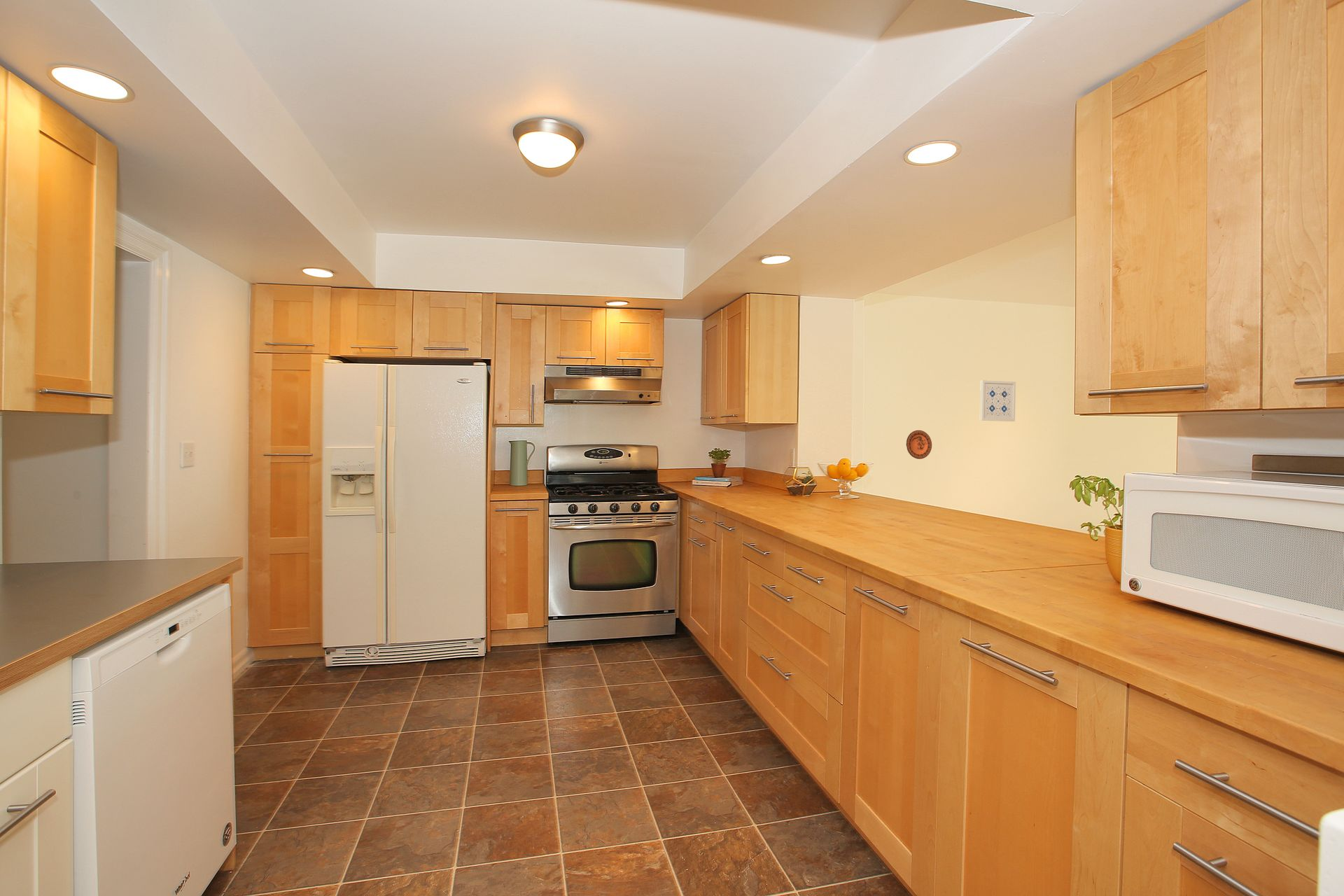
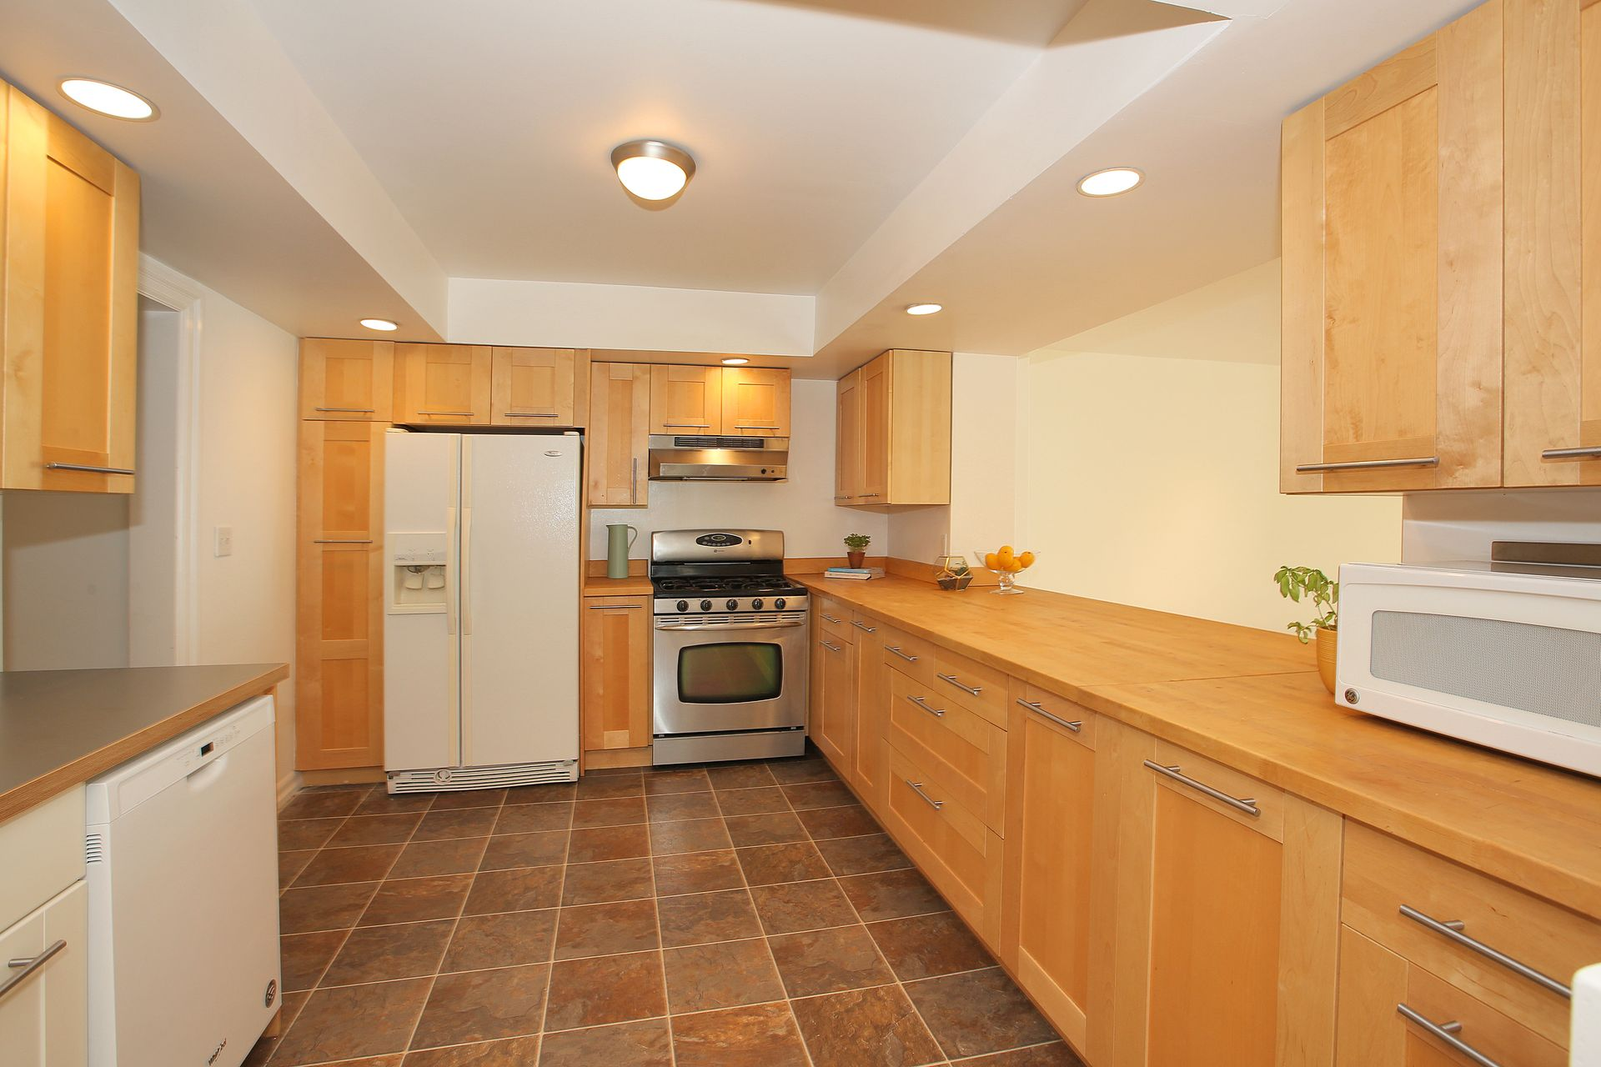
- decorative plate (918, 444)
- wall art (997, 400)
